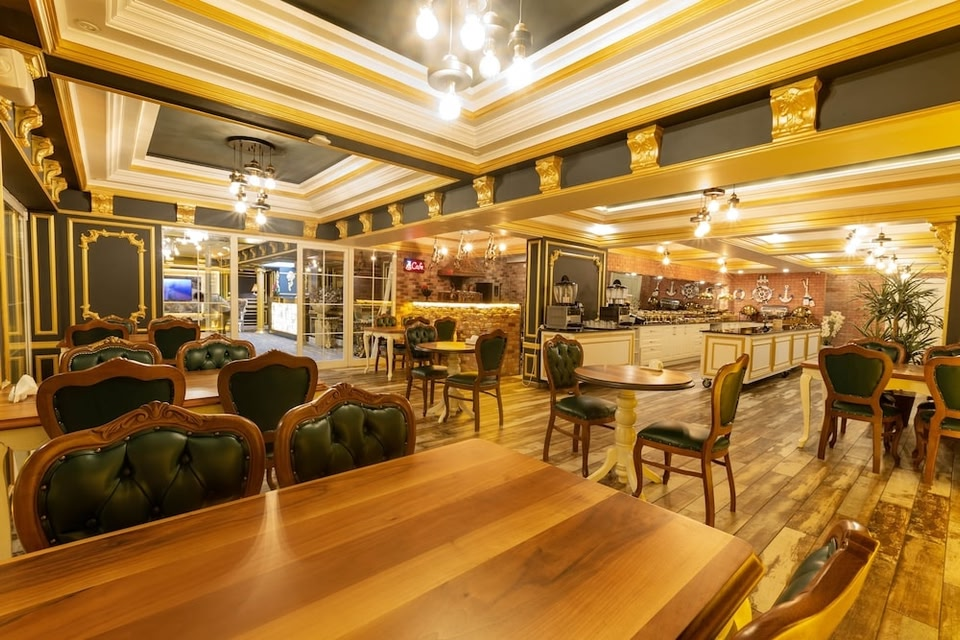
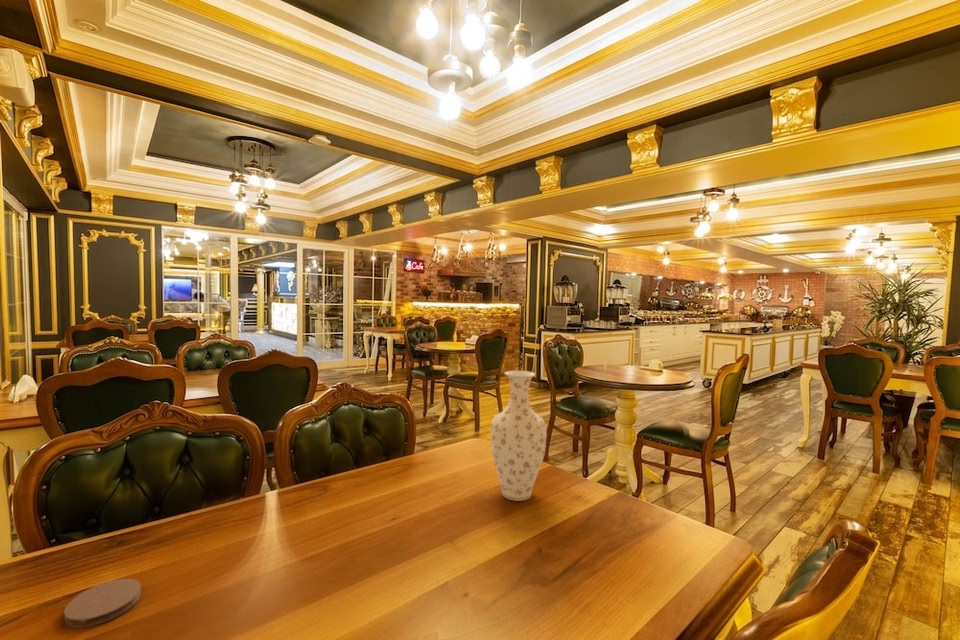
+ coaster (104, 601)
+ vase (518, 433)
